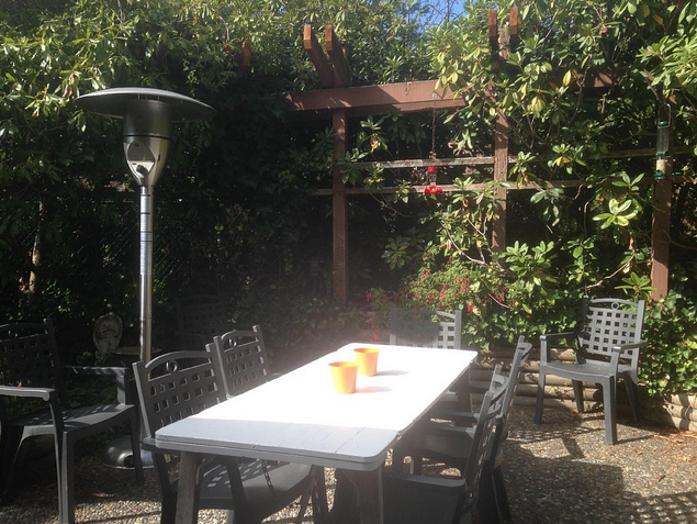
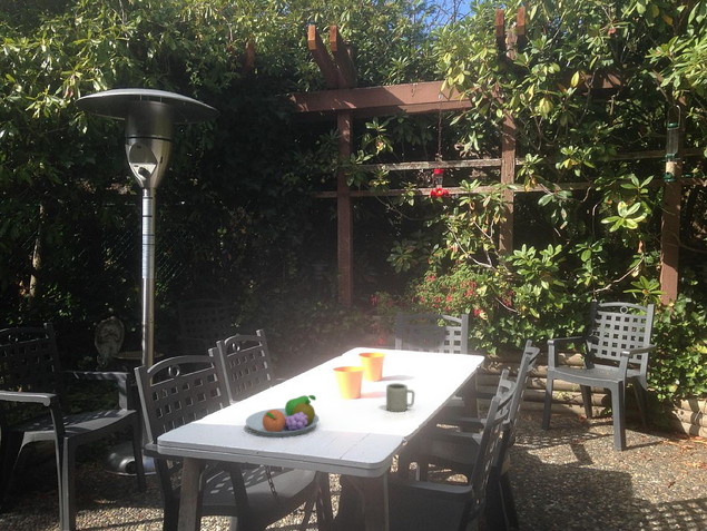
+ fruit bowl (285, 412)
+ cup (400, 397)
